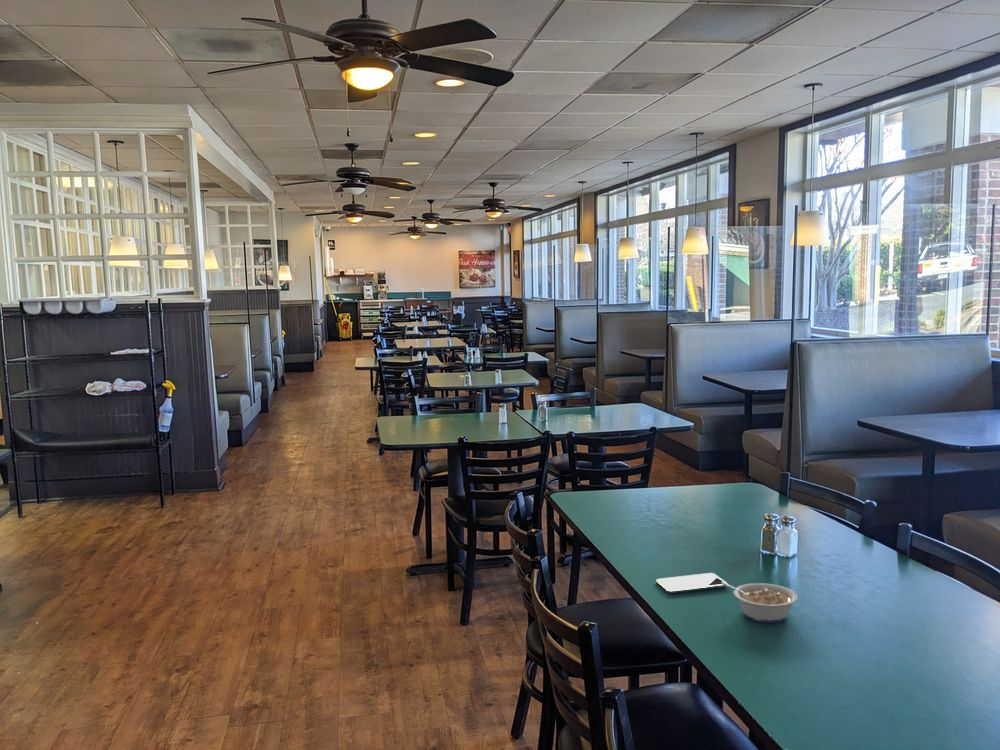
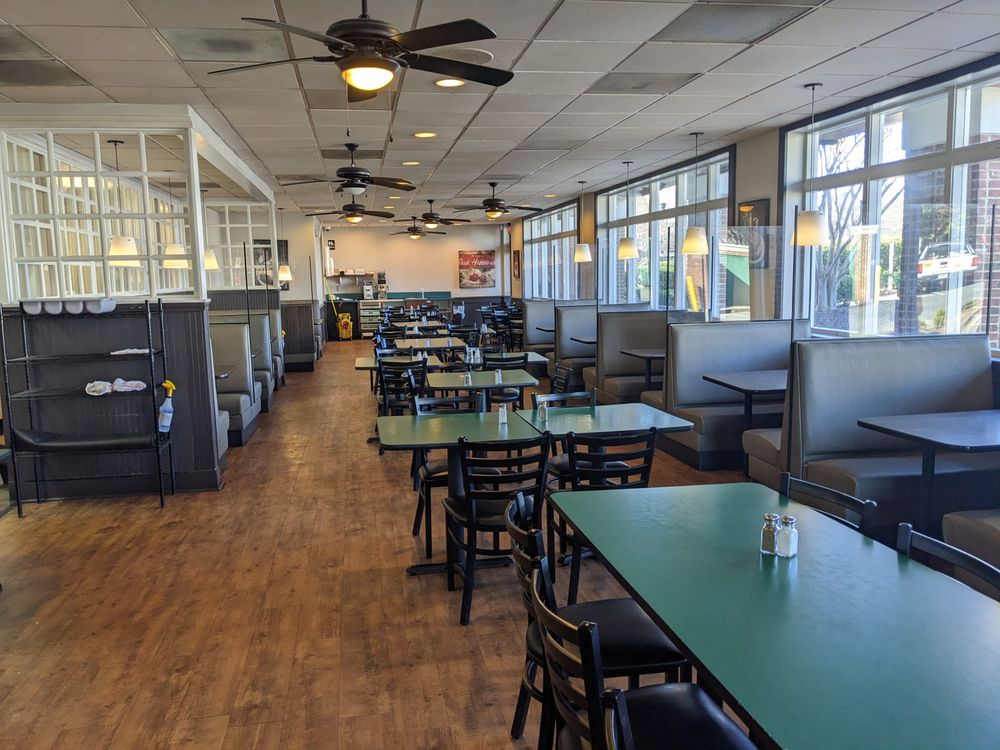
- legume (762, 602)
- smartphone (691, 582)
